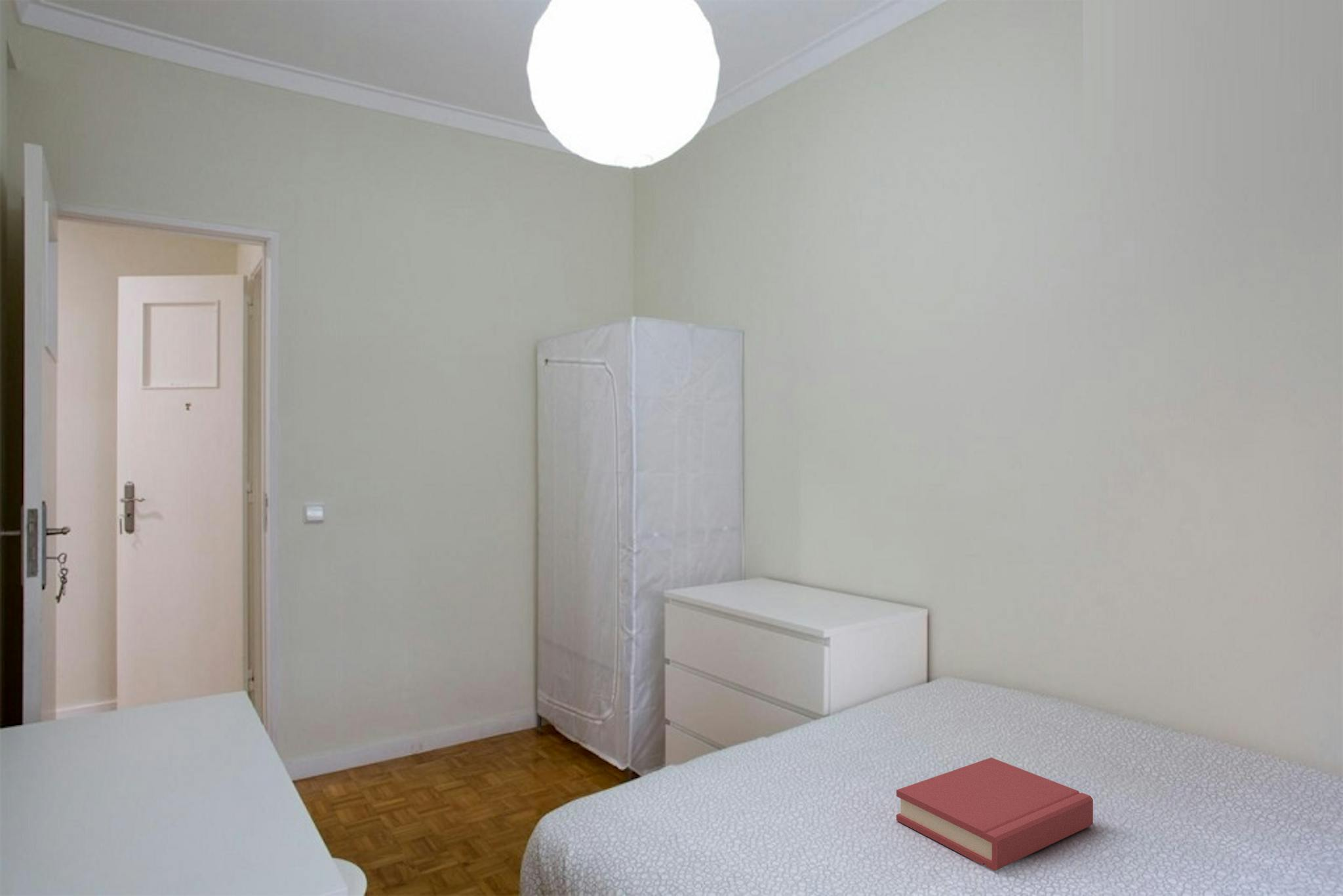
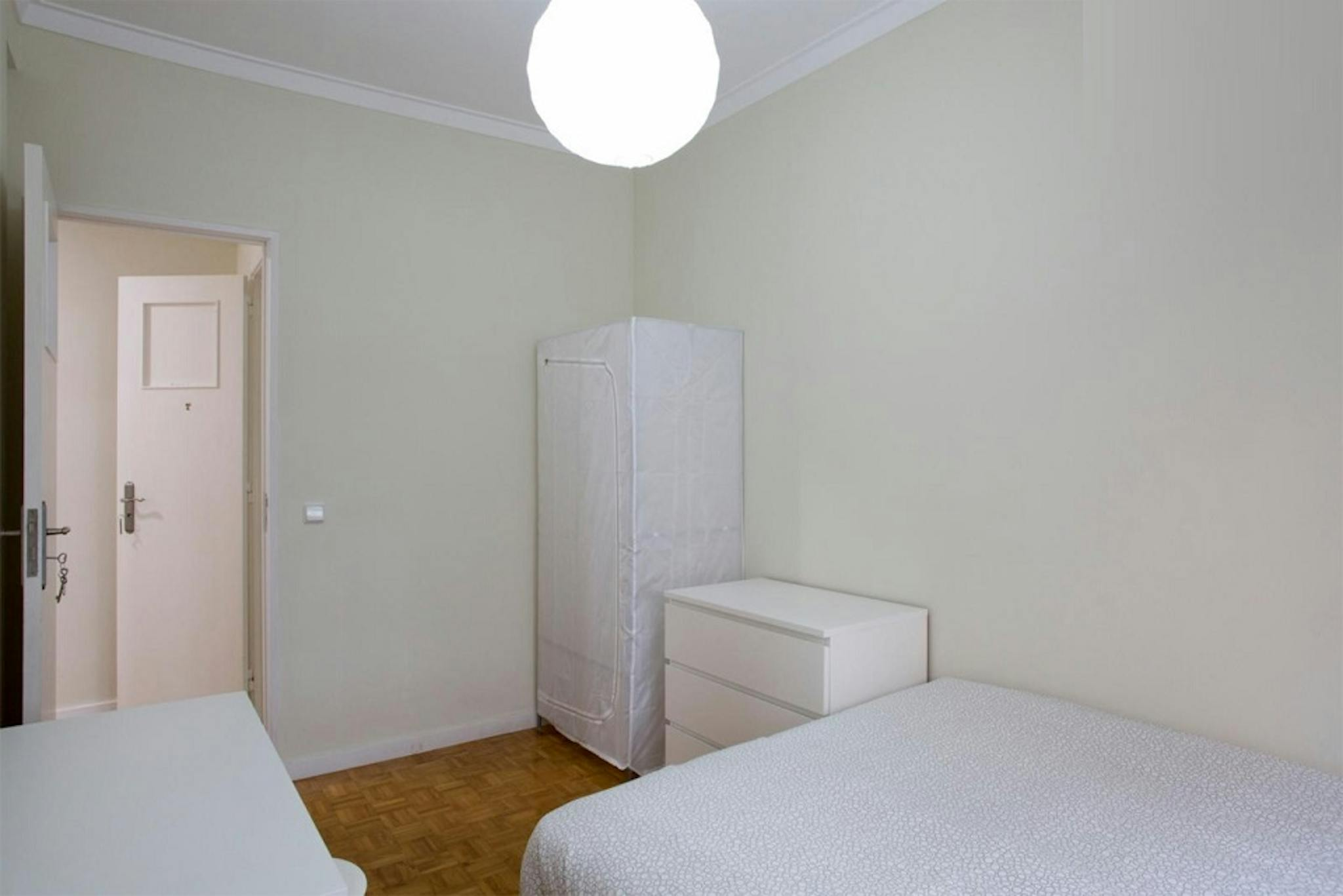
- hardback book (993, 808)
